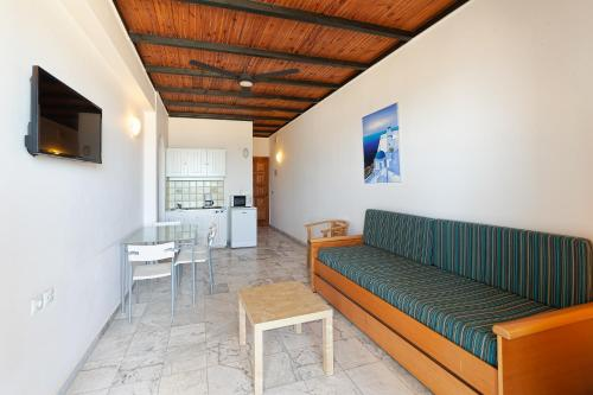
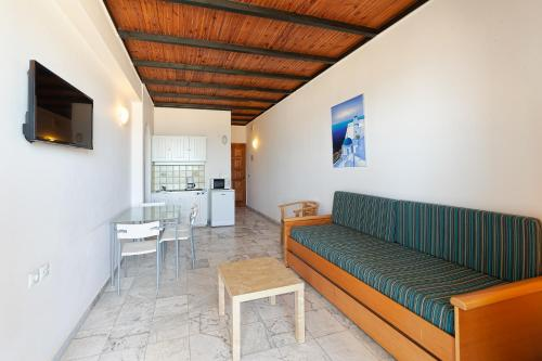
- ceiling fan (246, 79)
